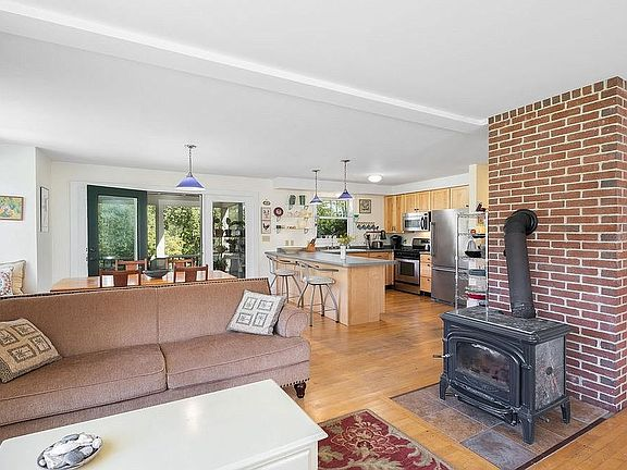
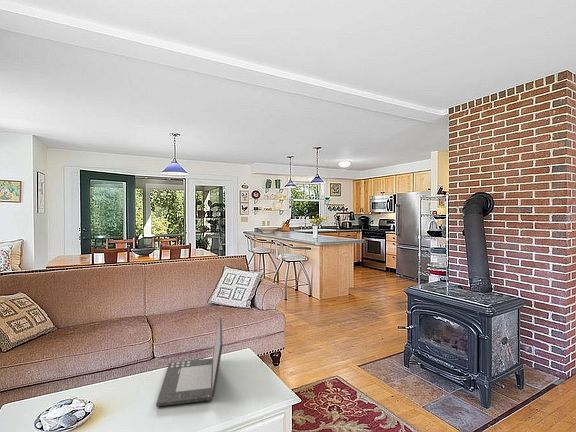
+ laptop (193, 360)
